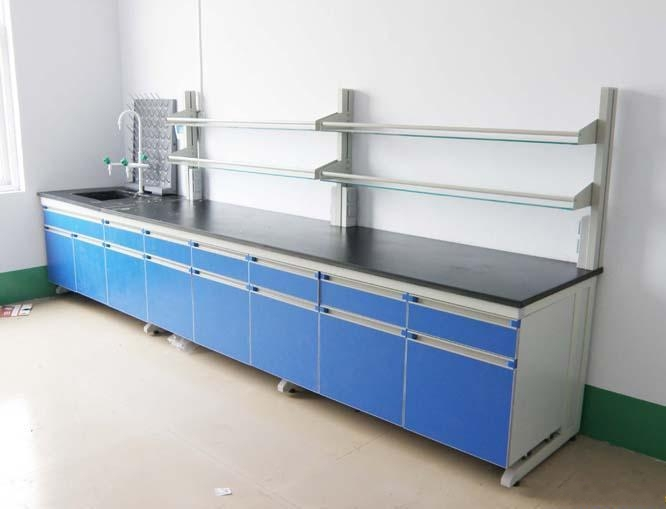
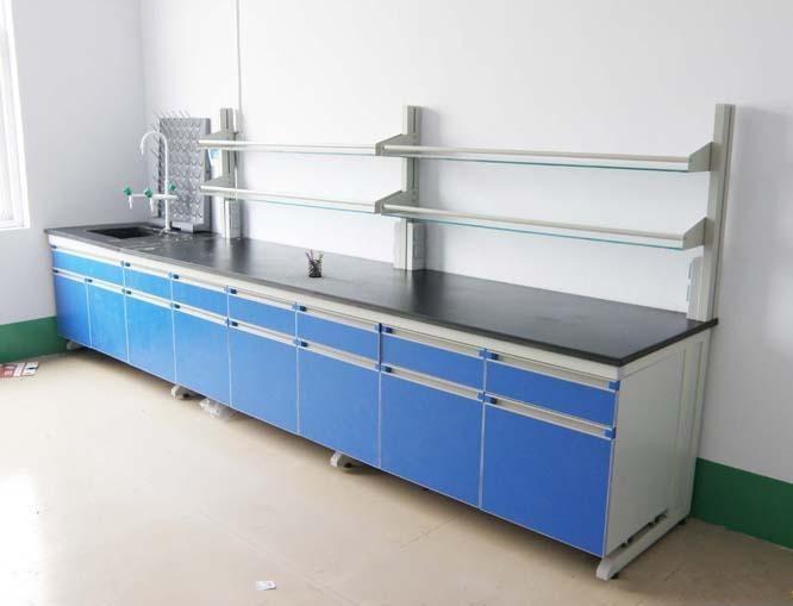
+ pen holder (316, 263)
